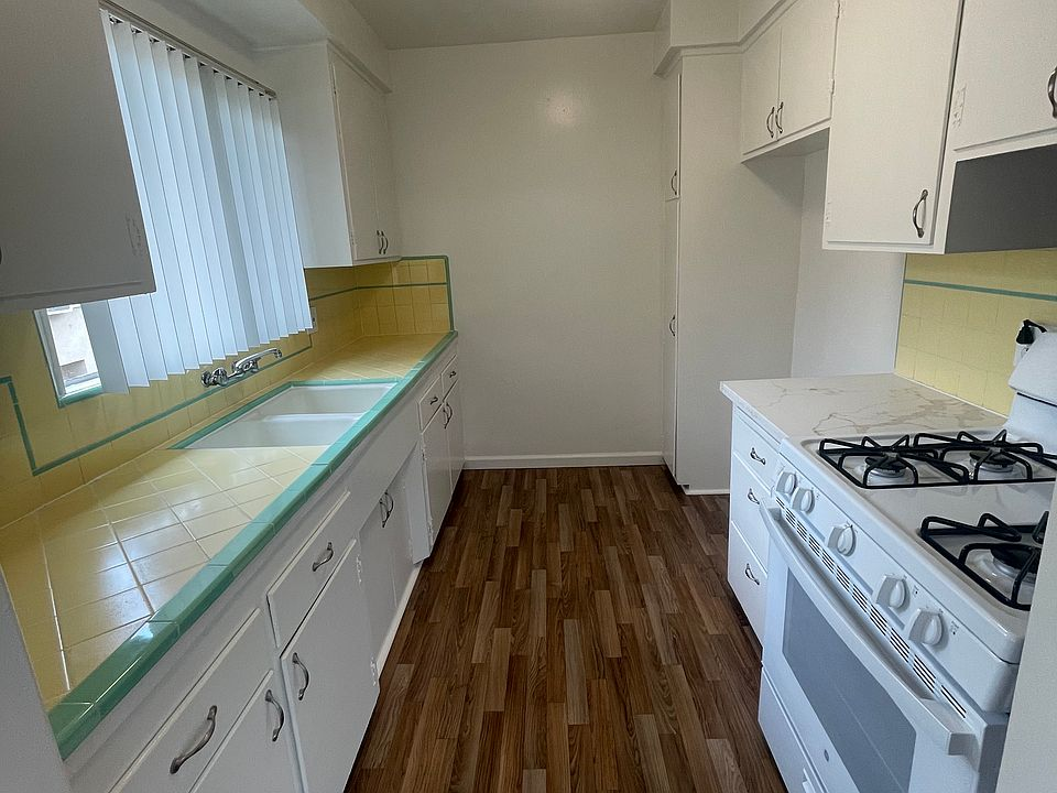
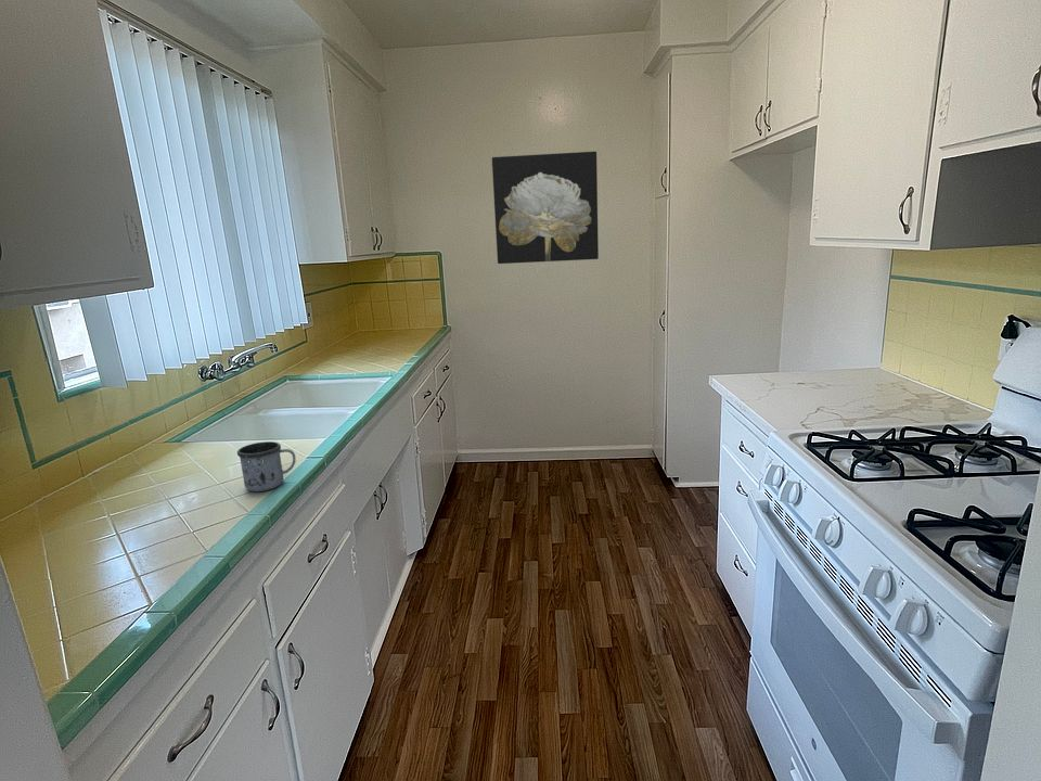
+ wall art (545, 208)
+ mug (268, 465)
